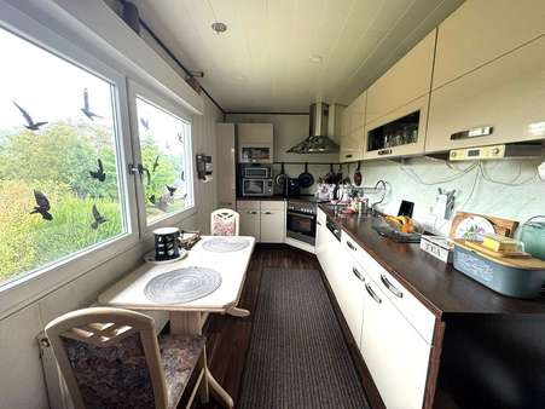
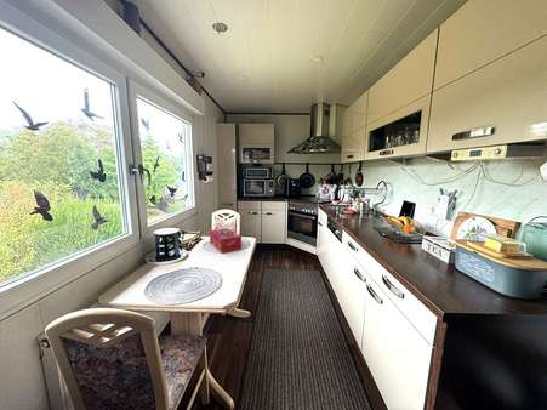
+ tissue box (224, 239)
